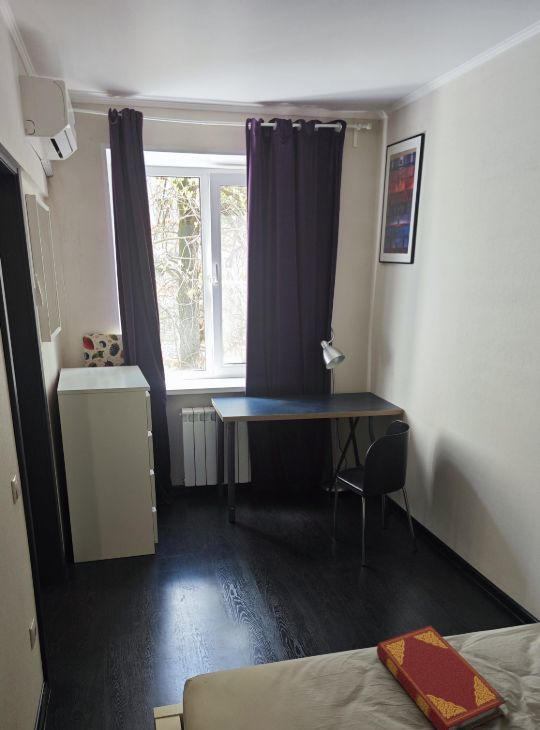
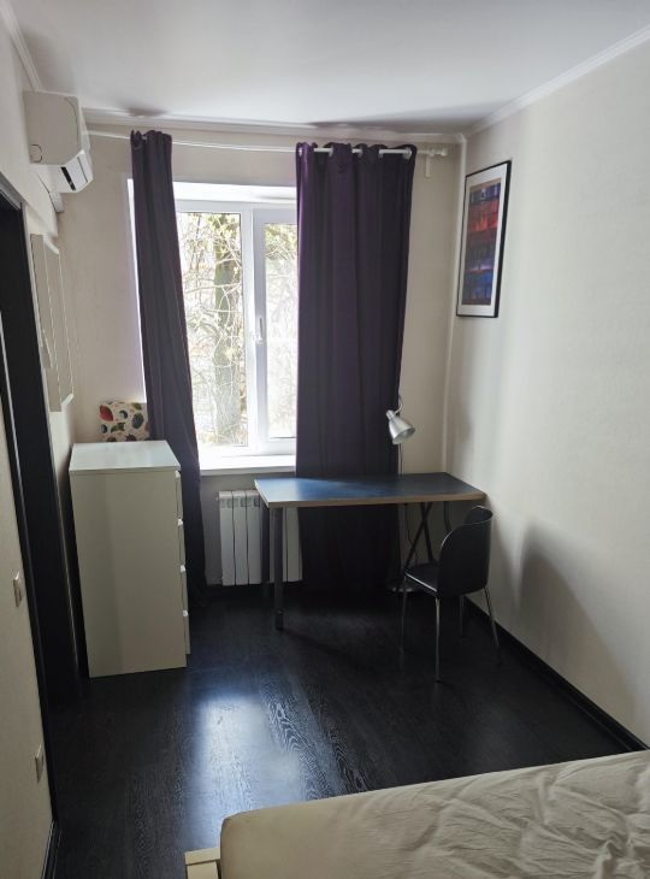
- hardback book (436, 676)
